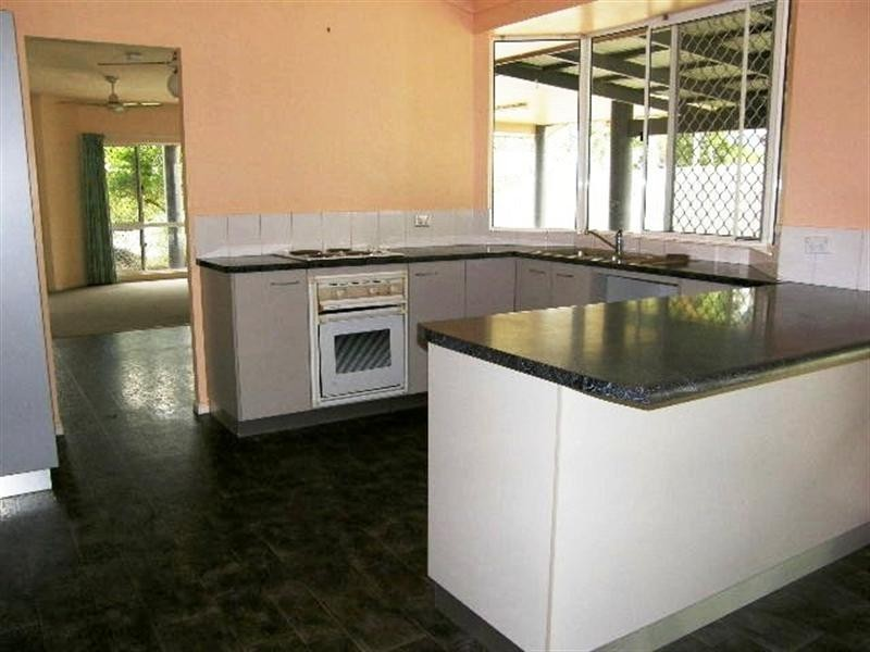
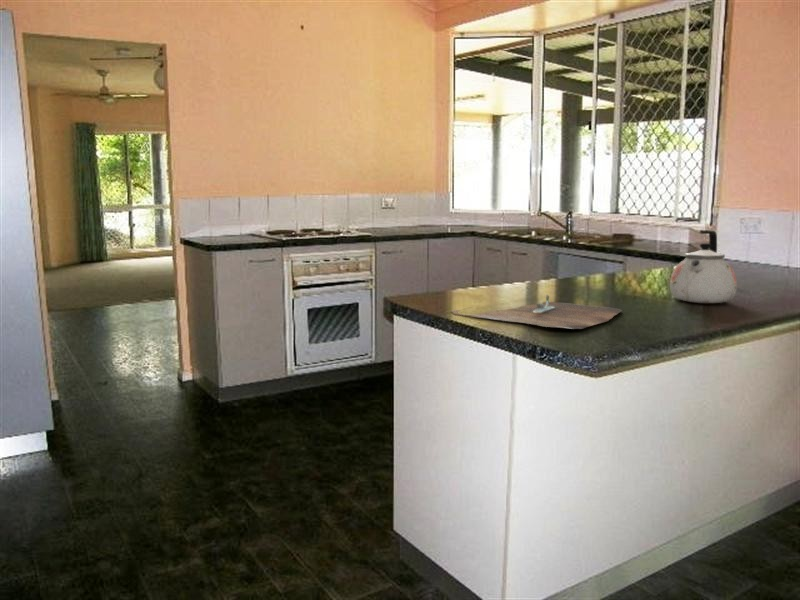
+ cutting board (544, 305)
+ kettle (704, 265)
